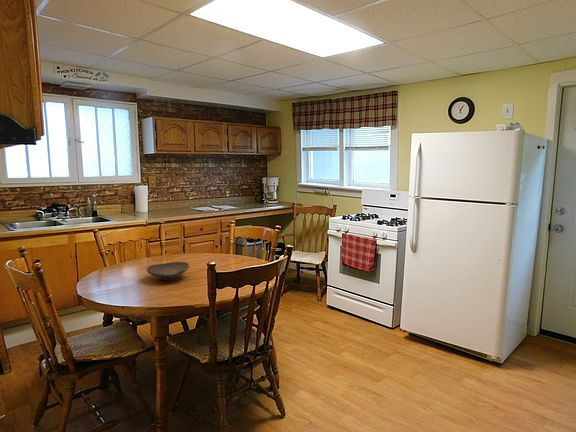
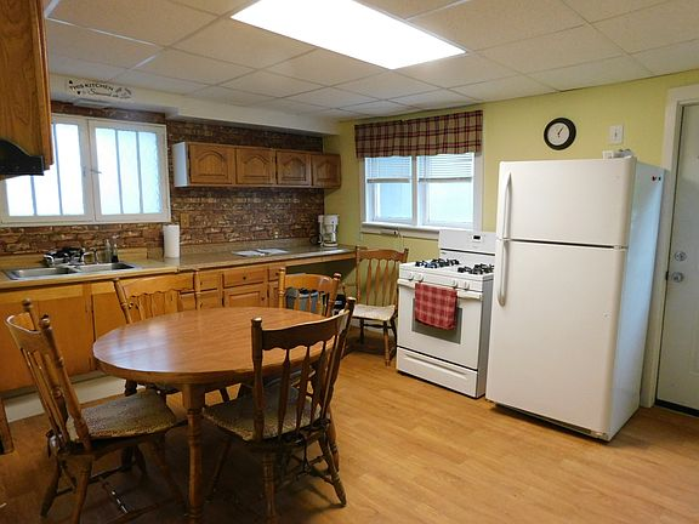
- decorative bowl (168, 271)
